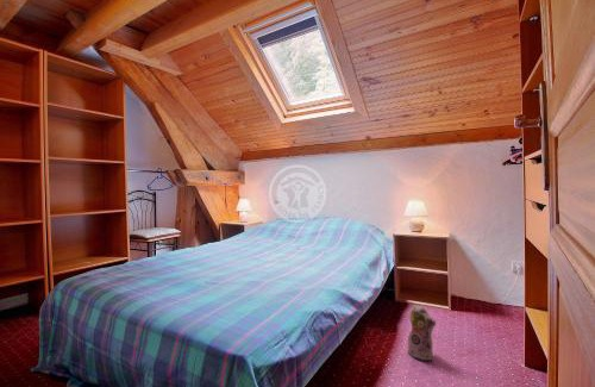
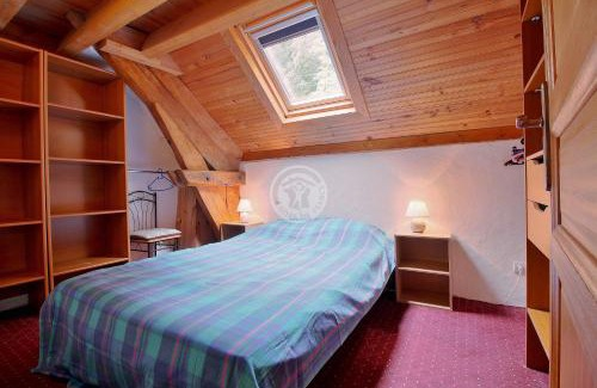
- plush toy (421, 330)
